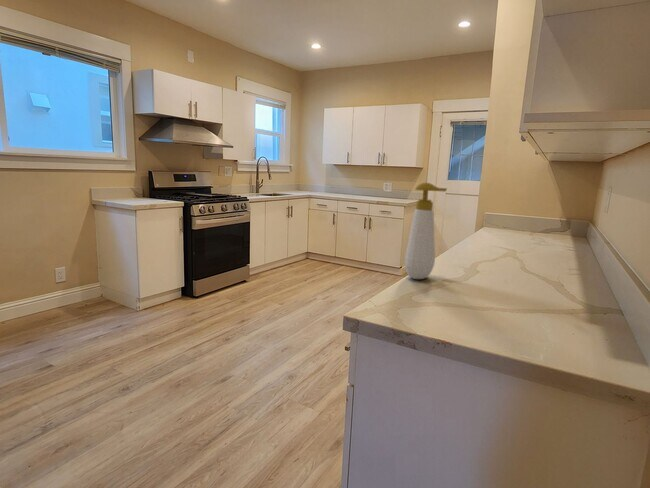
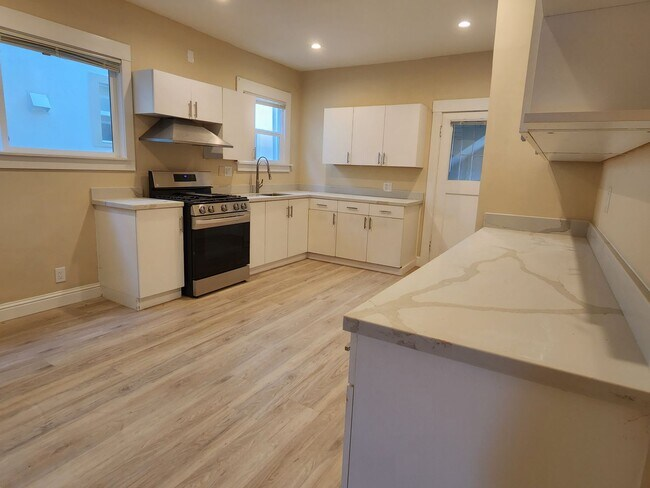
- soap bottle (425, 231)
